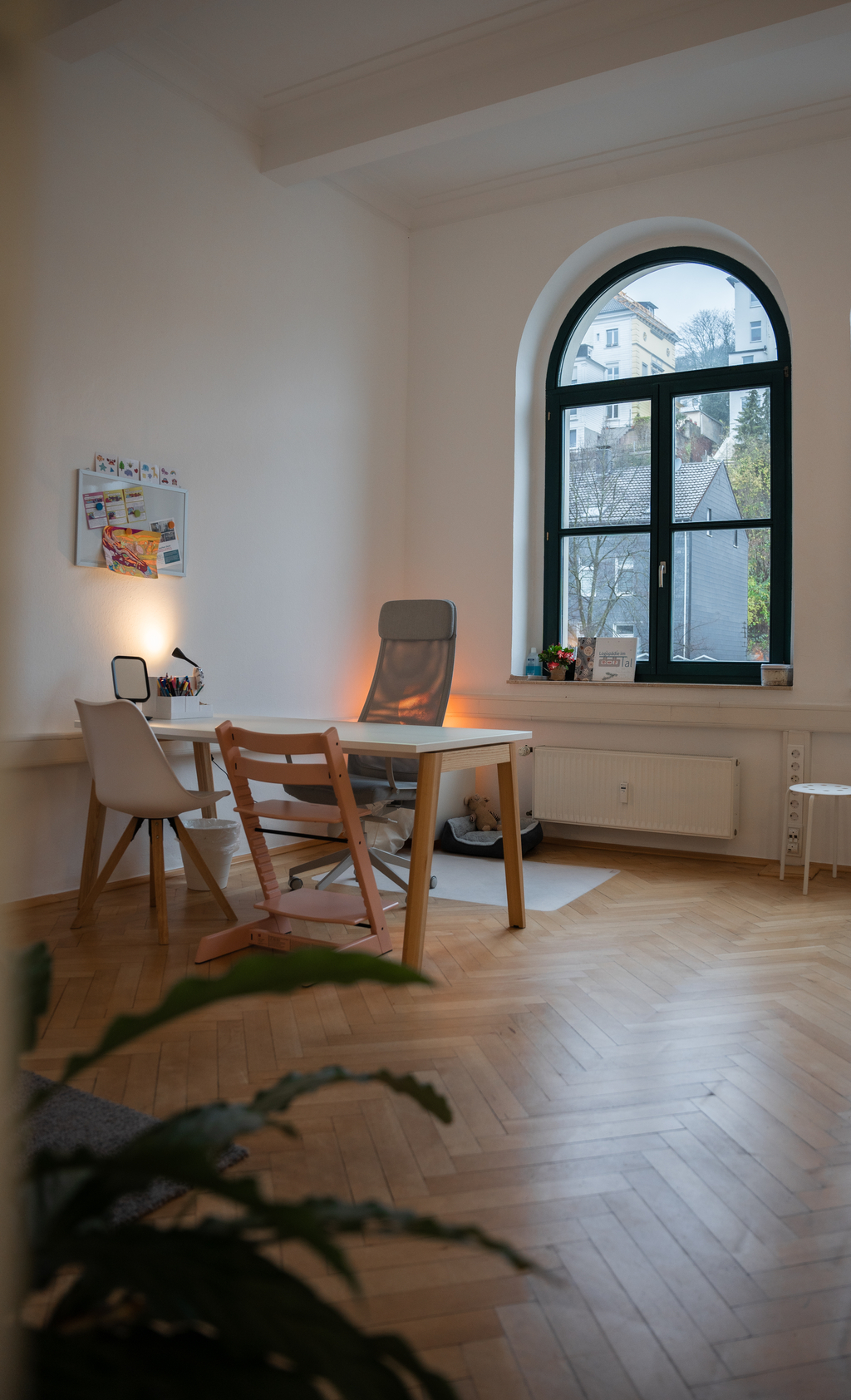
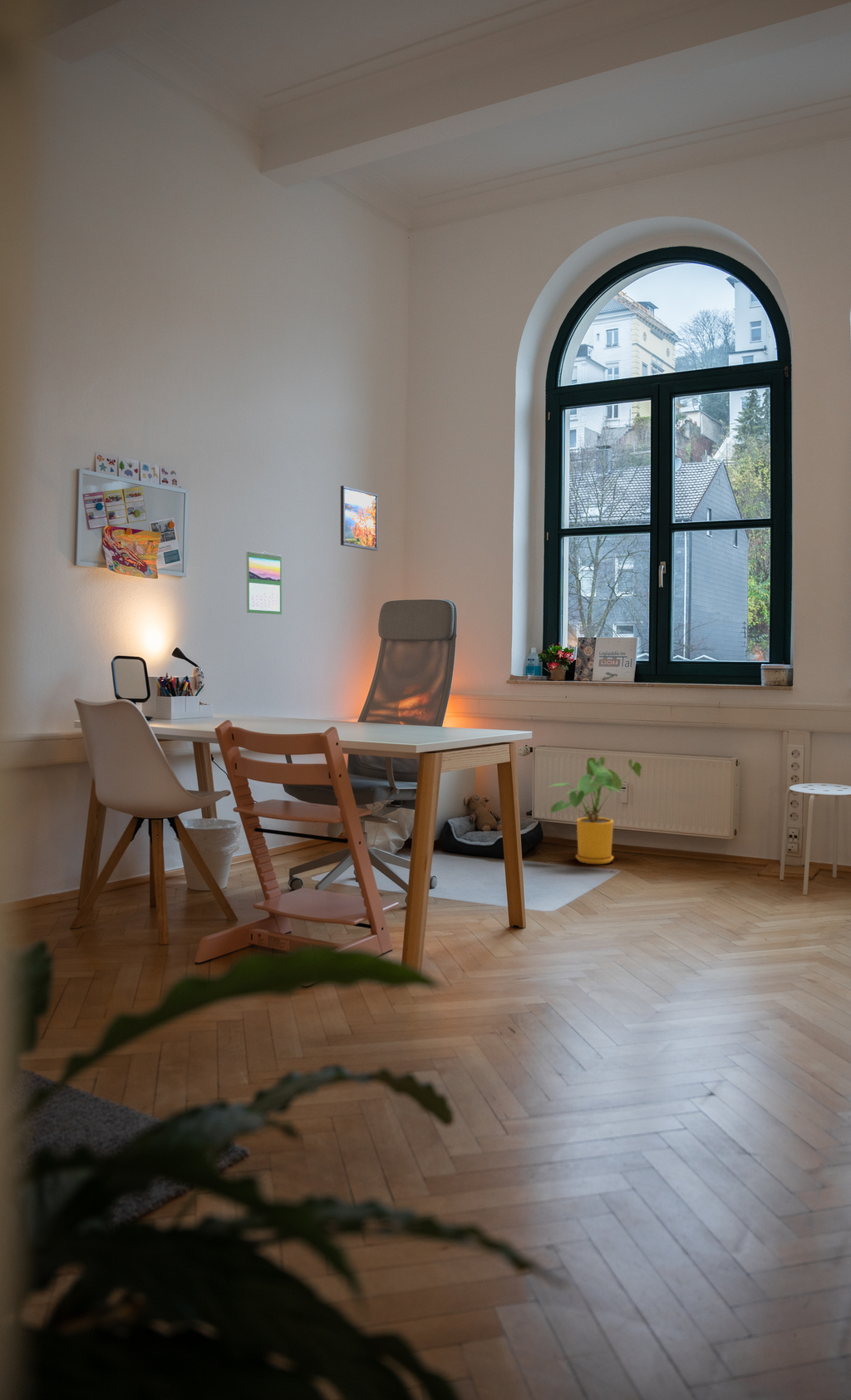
+ calendar (264, 582)
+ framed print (359, 519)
+ house plant (593, 809)
